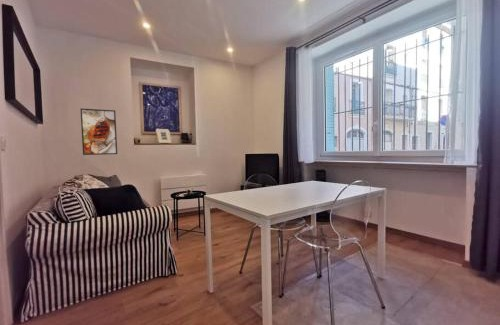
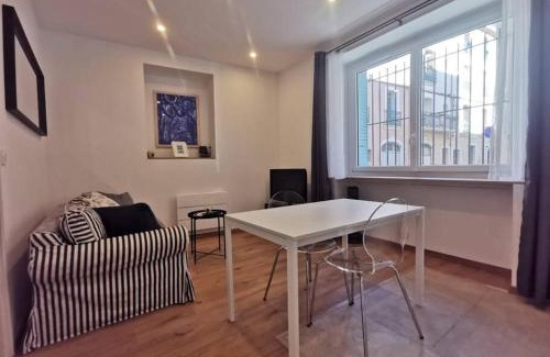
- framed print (99, 132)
